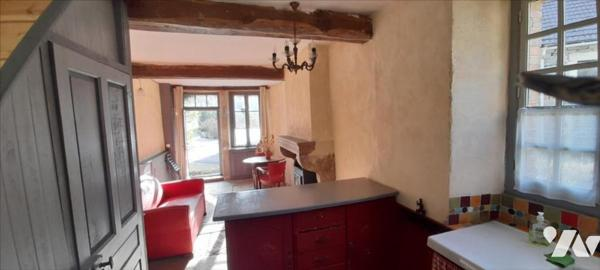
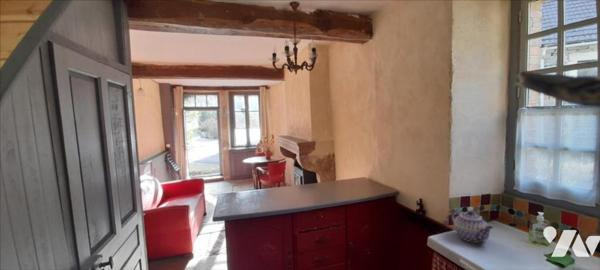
+ teapot (470, 224)
